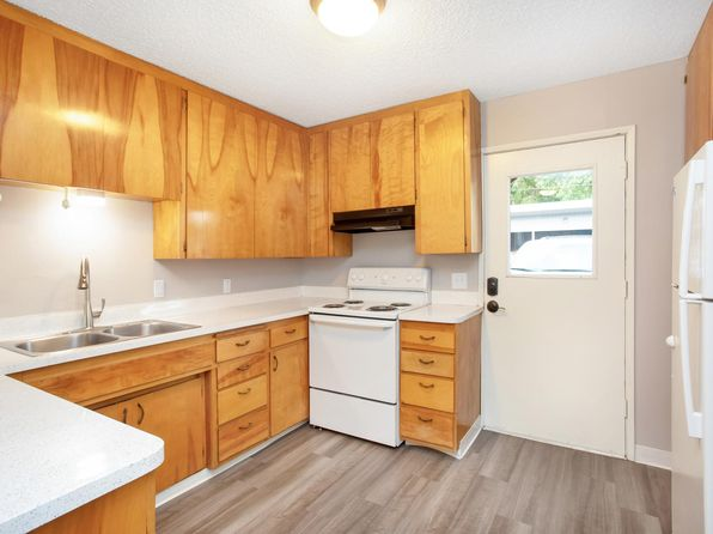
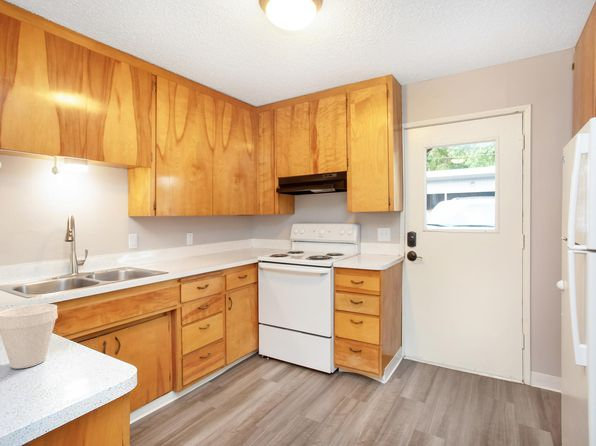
+ cup (28, 336)
